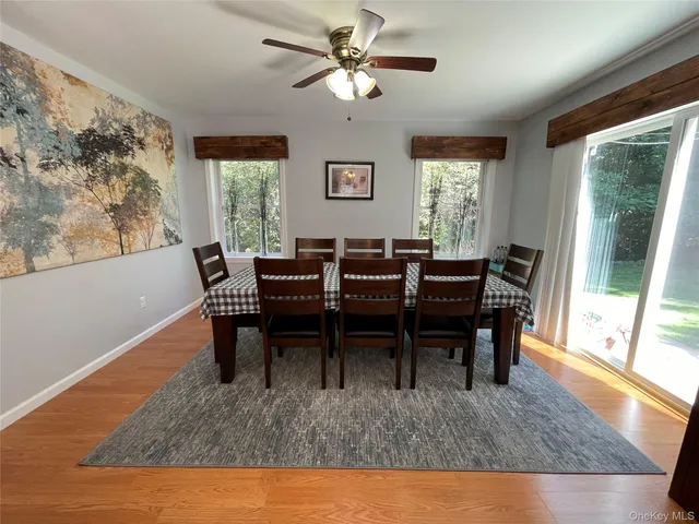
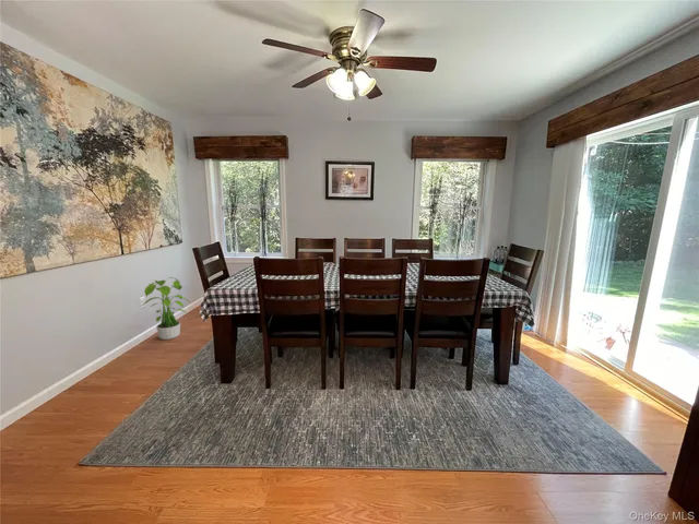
+ potted plant (165, 309)
